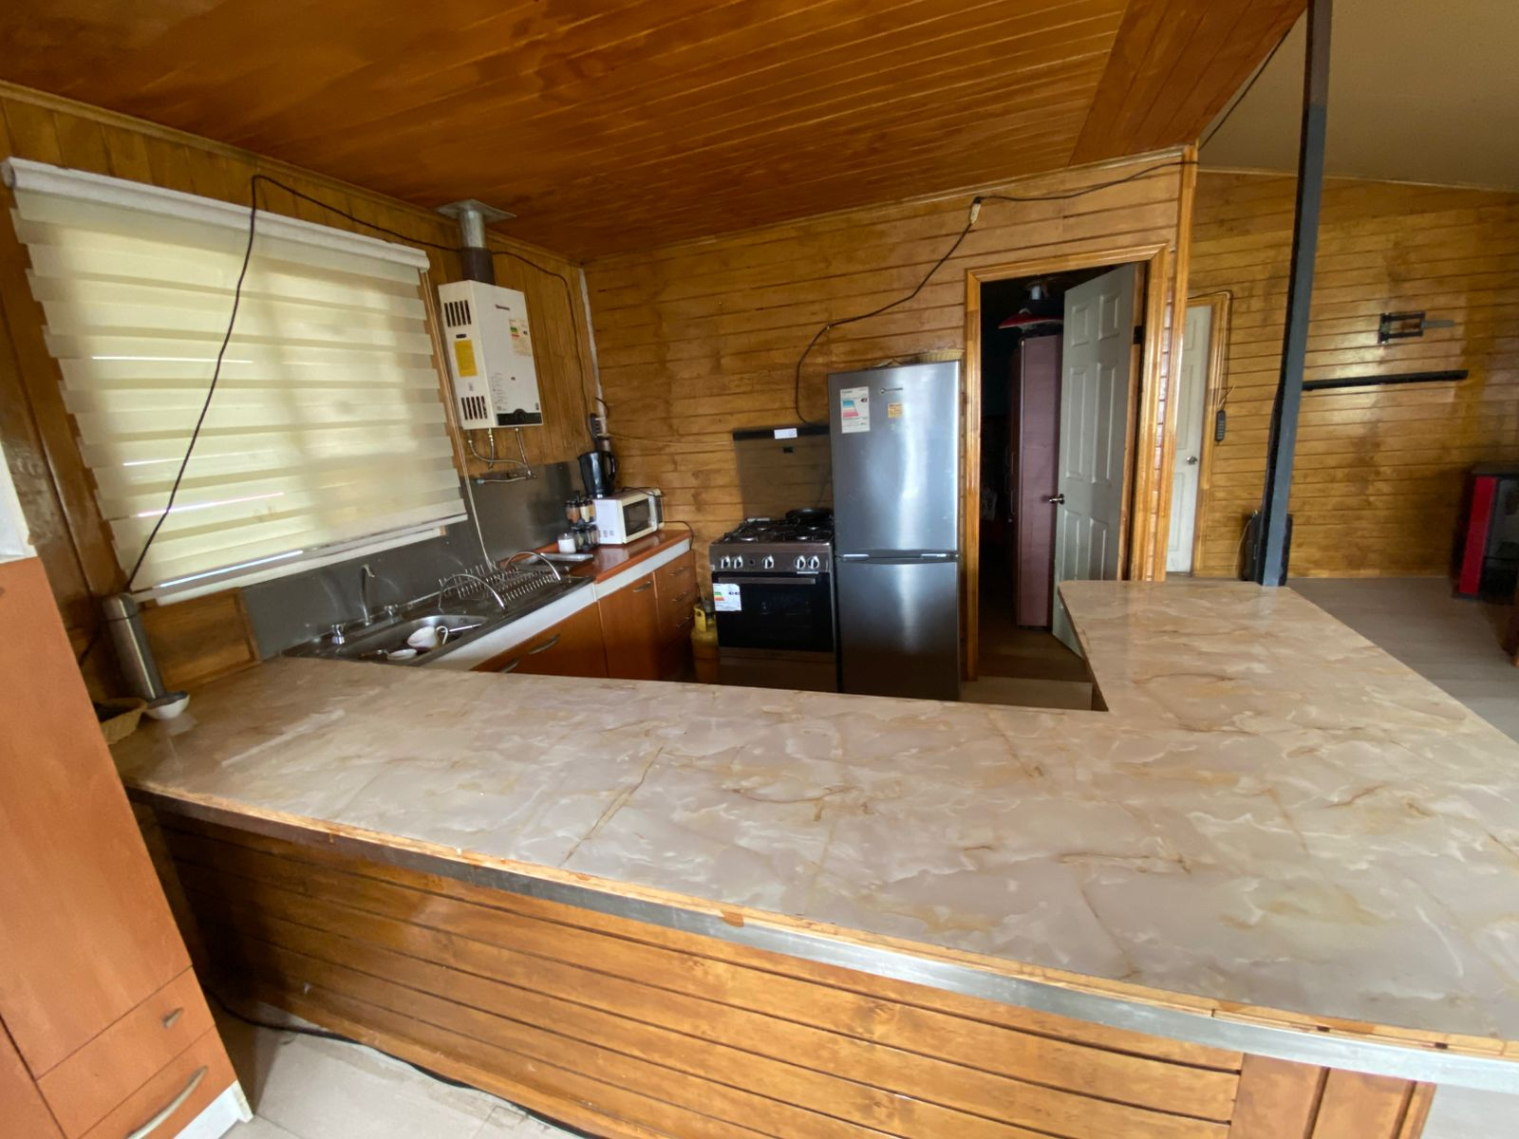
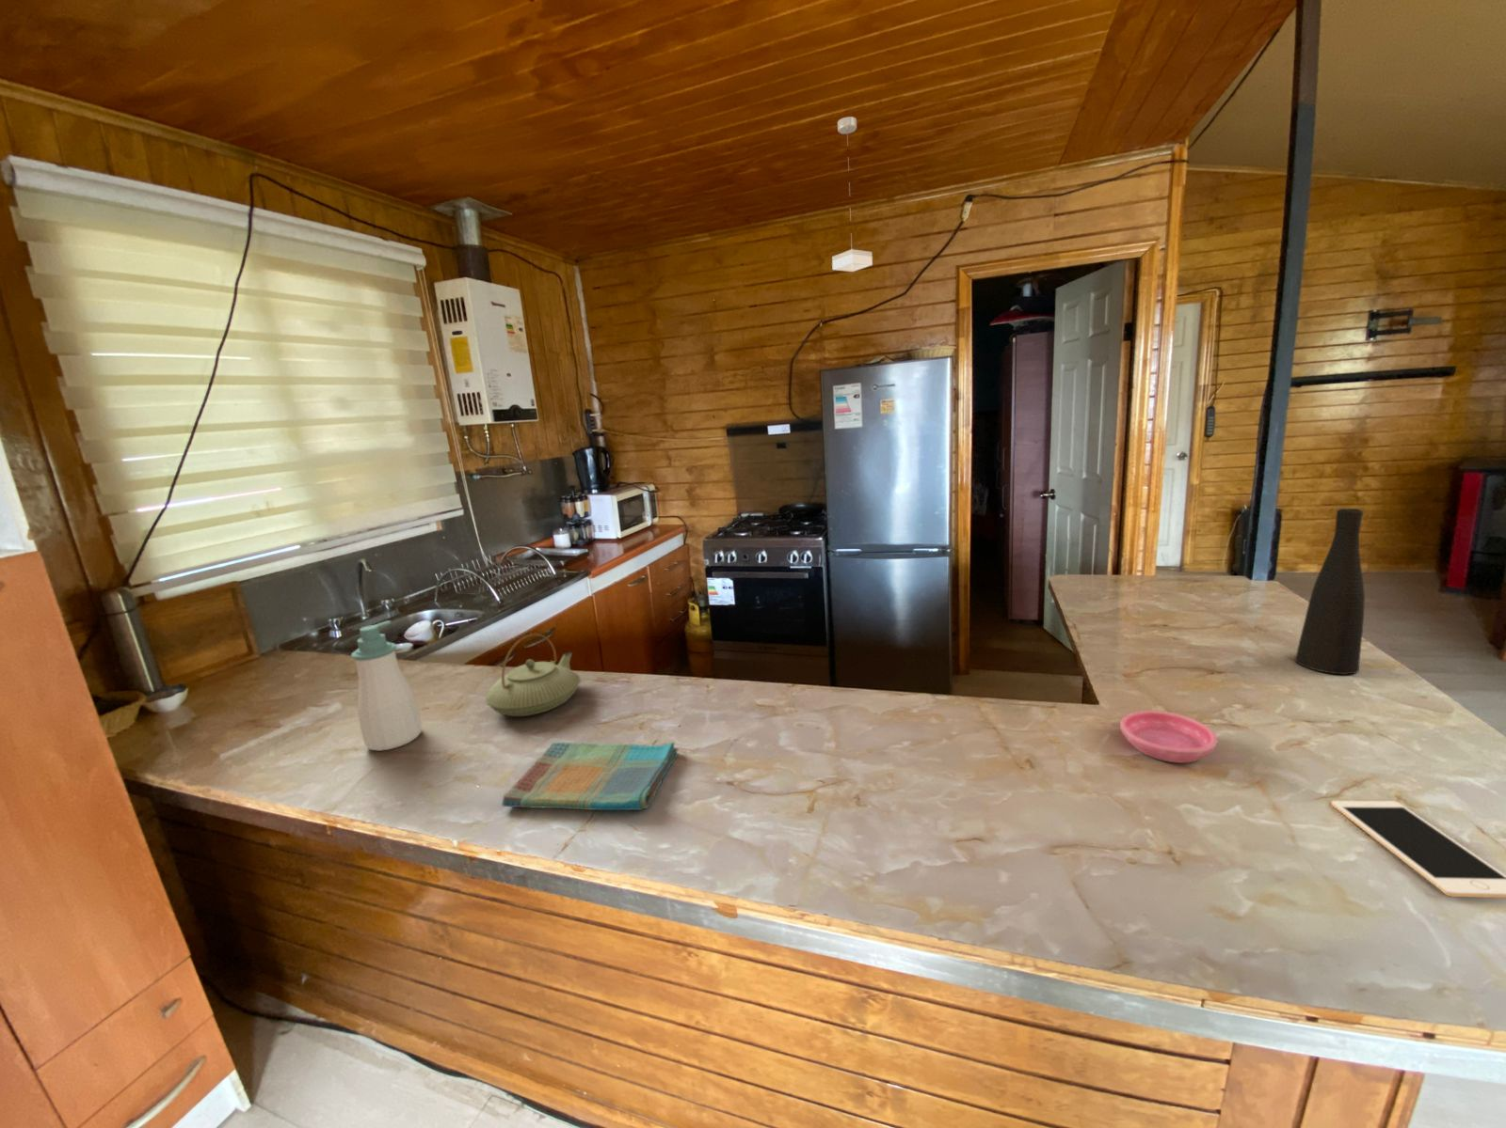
+ pendant lamp (849, 193)
+ dish towel (594, 773)
+ vase (1336, 589)
+ soap bottle (382, 685)
+ saucer (1166, 737)
+ teapot (536, 667)
+ cell phone (1419, 844)
